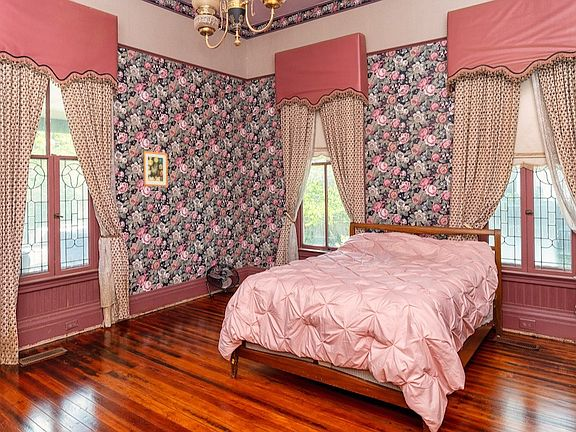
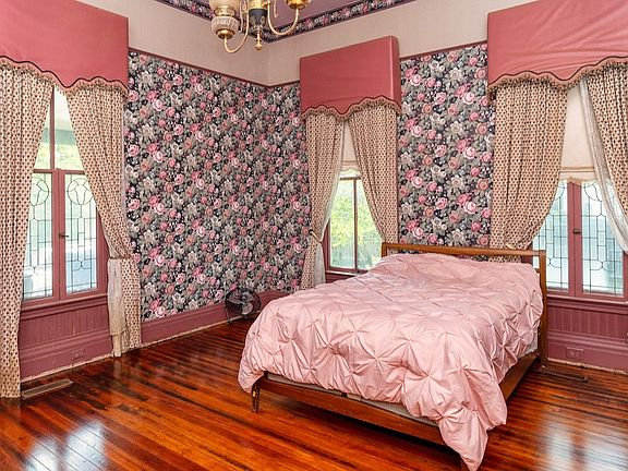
- wall art (155, 169)
